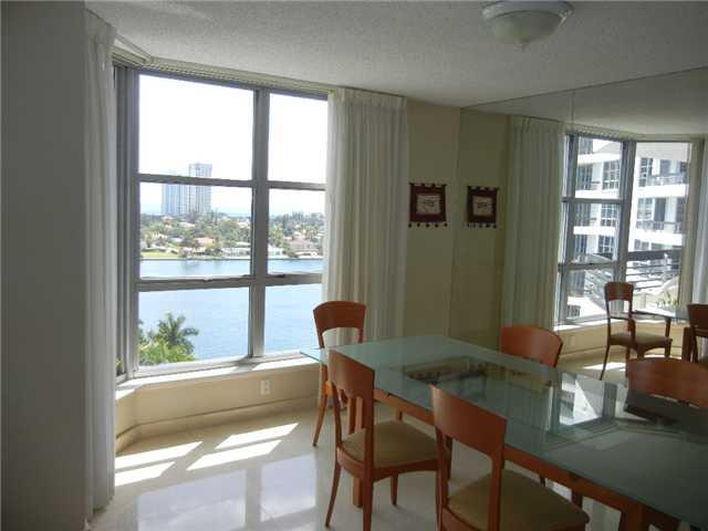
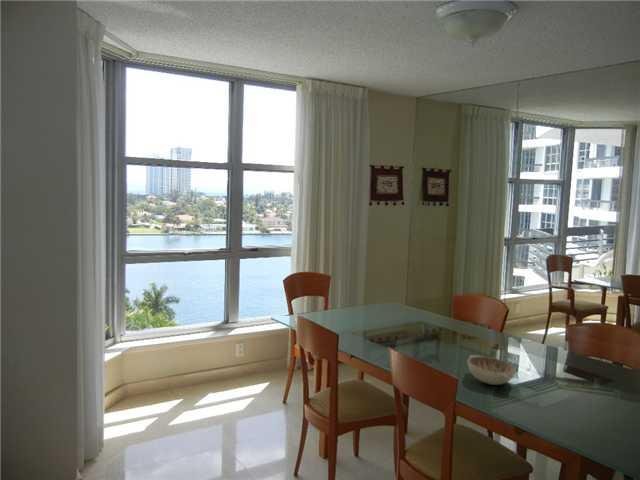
+ decorative bowl (491, 372)
